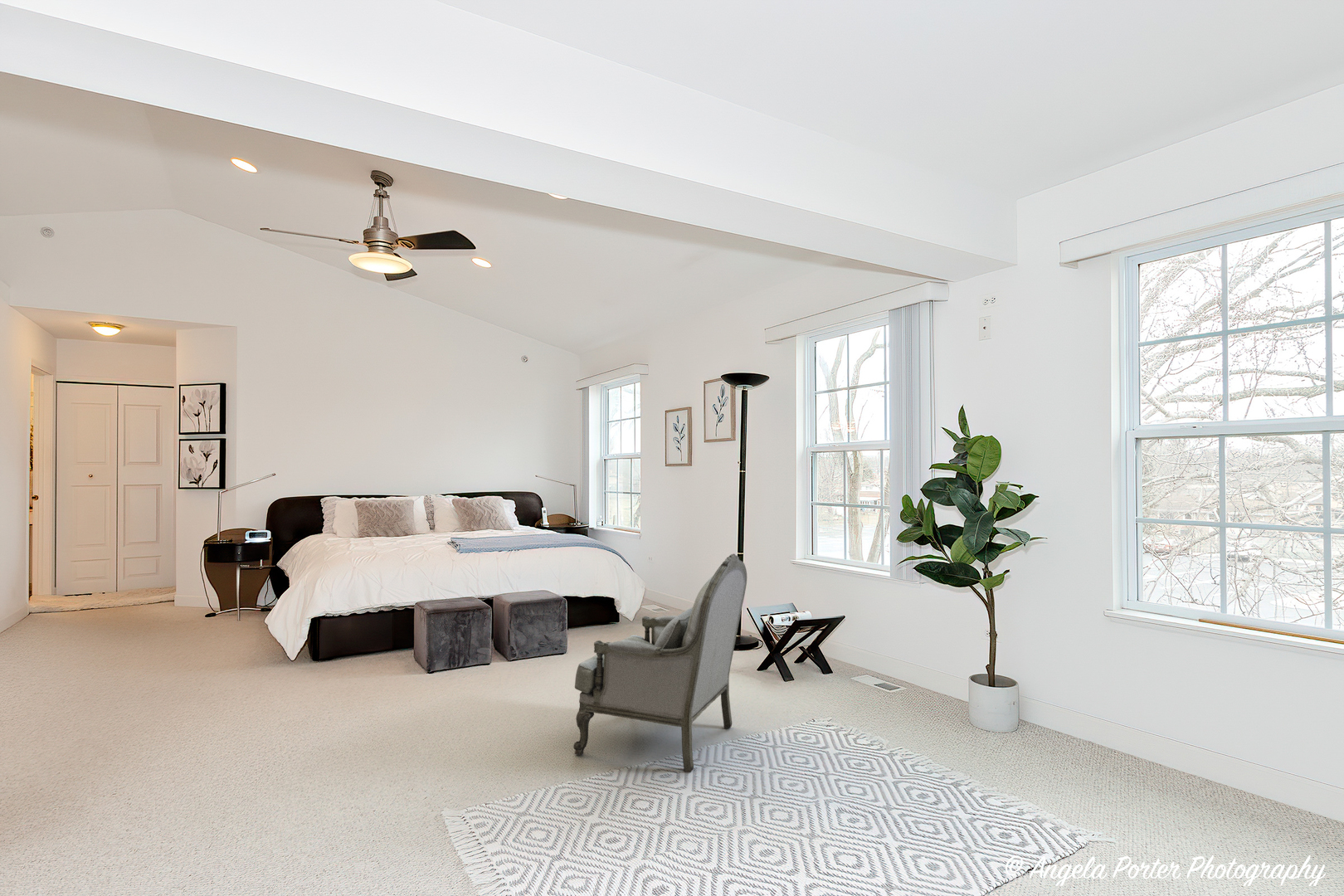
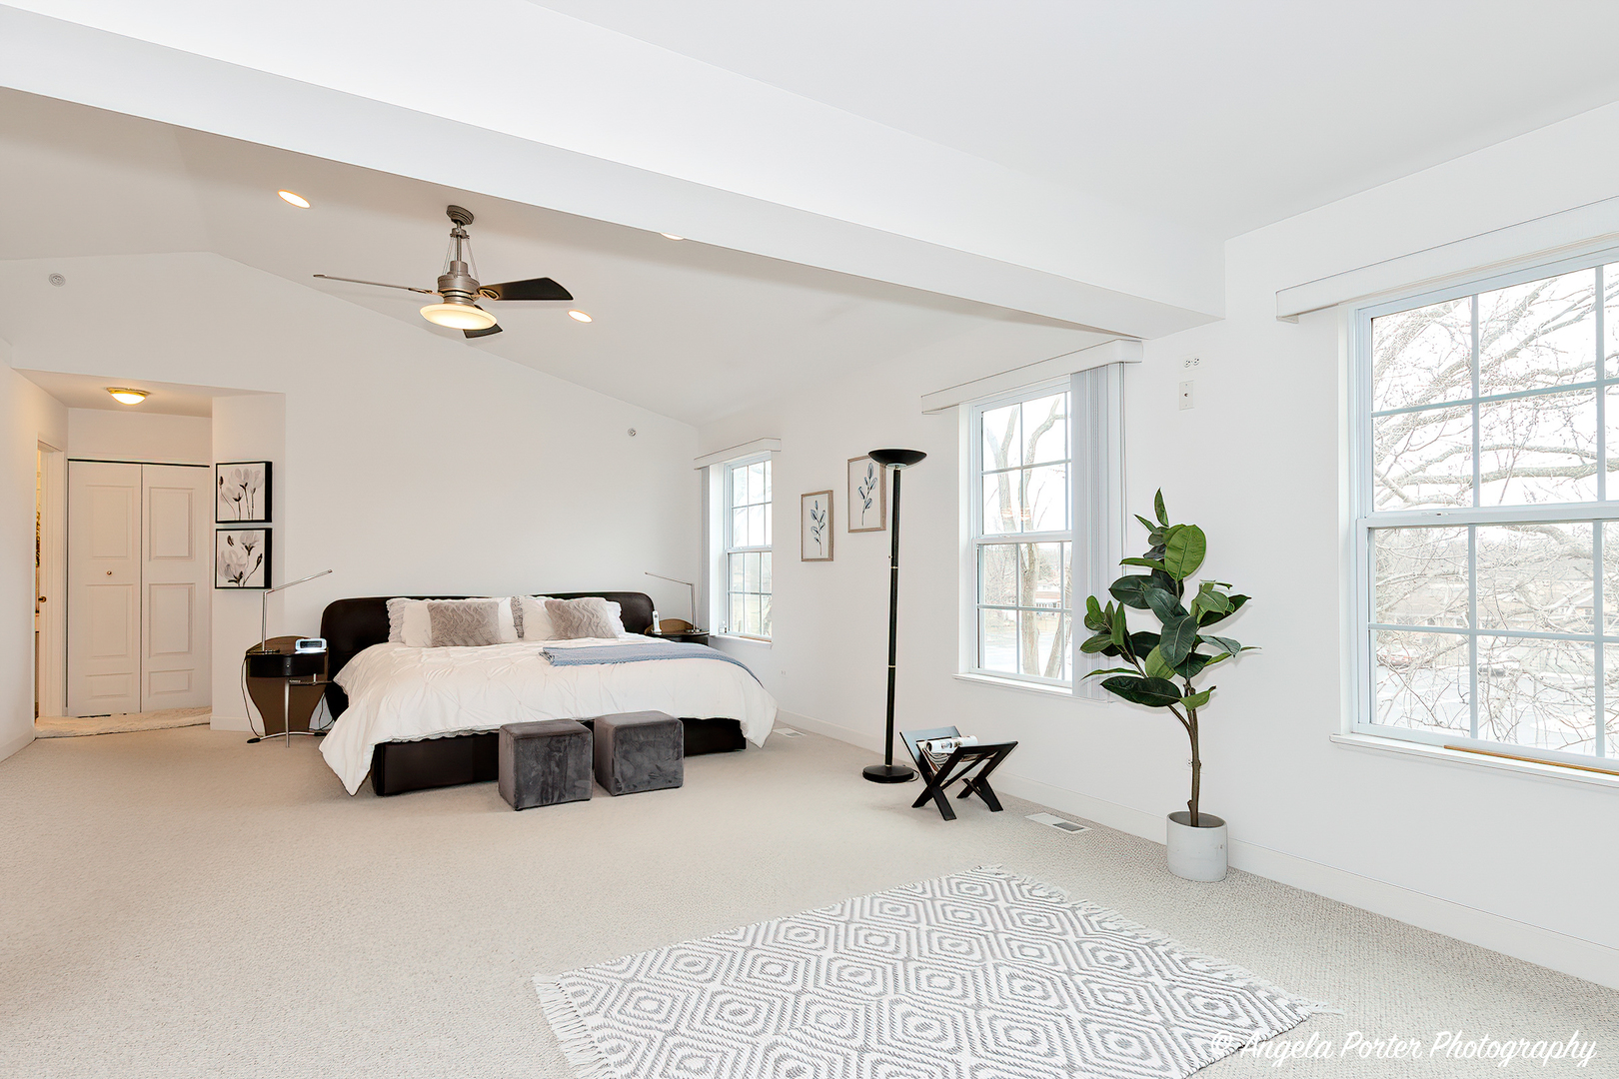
- armchair (666, 645)
